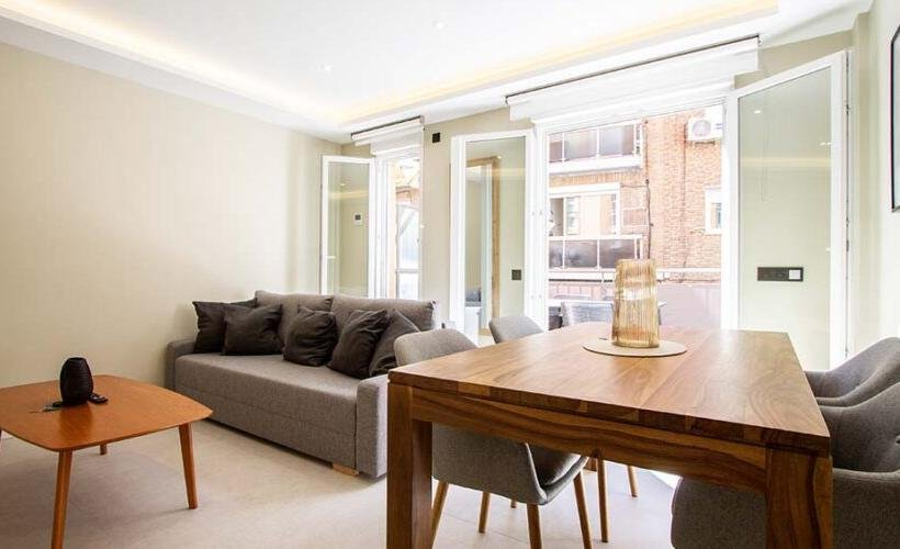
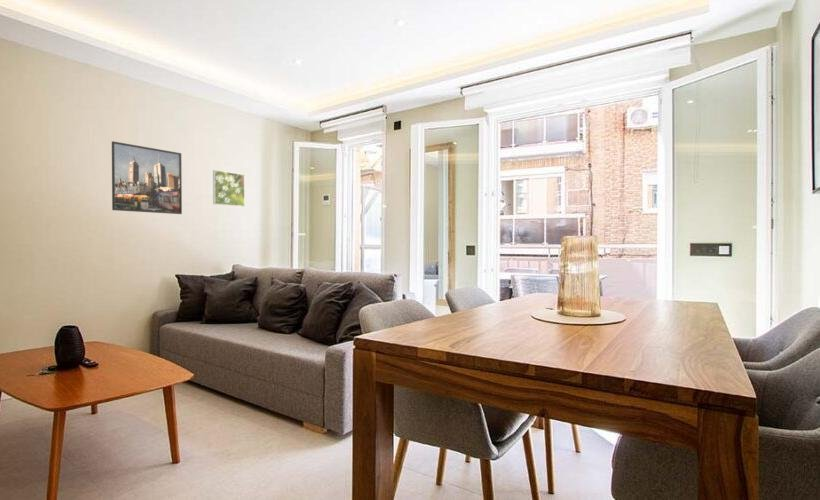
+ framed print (229, 188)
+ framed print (148, 180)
